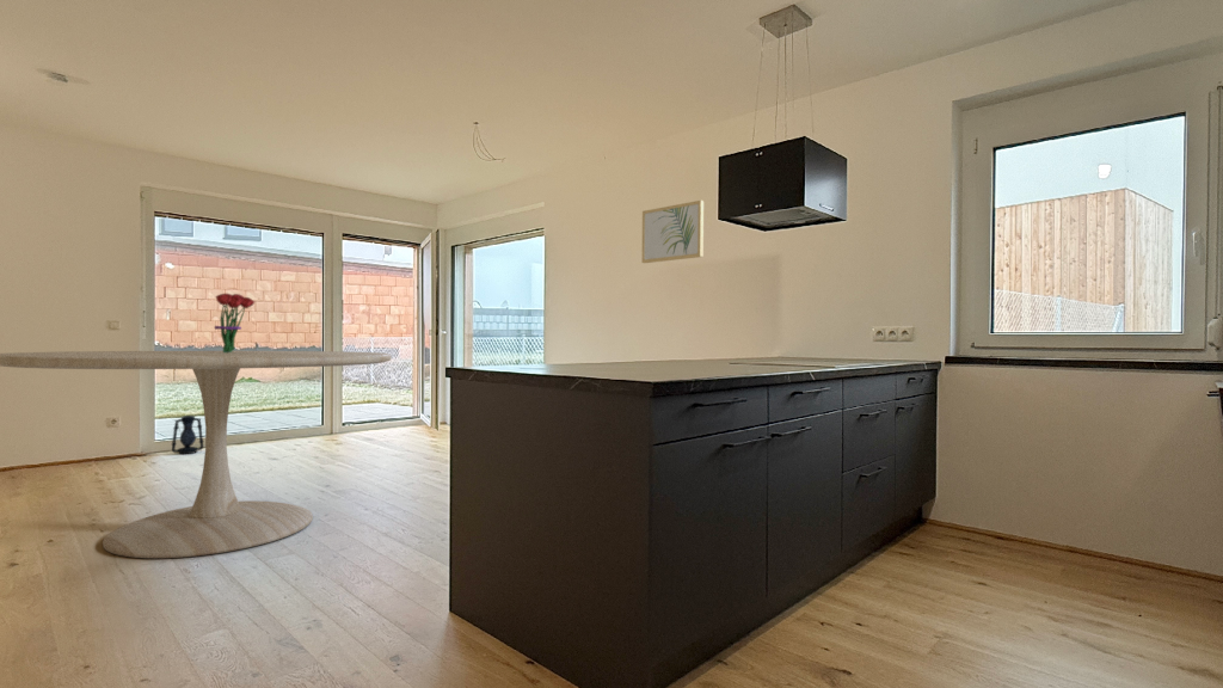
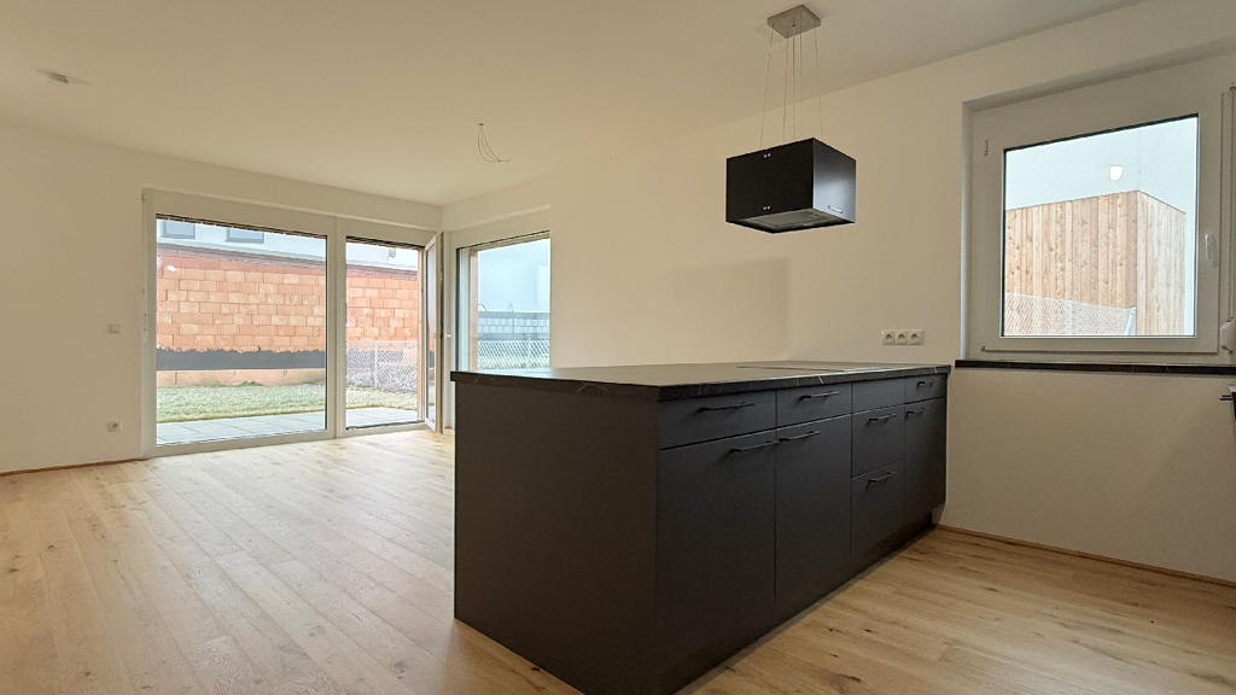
- wall art (671, 233)
- lantern (189, 435)
- bouquet (232, 322)
- dining table (216, 441)
